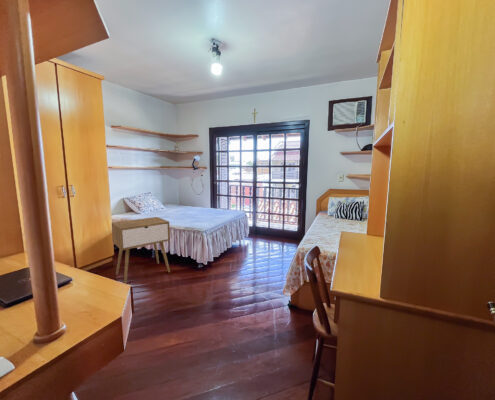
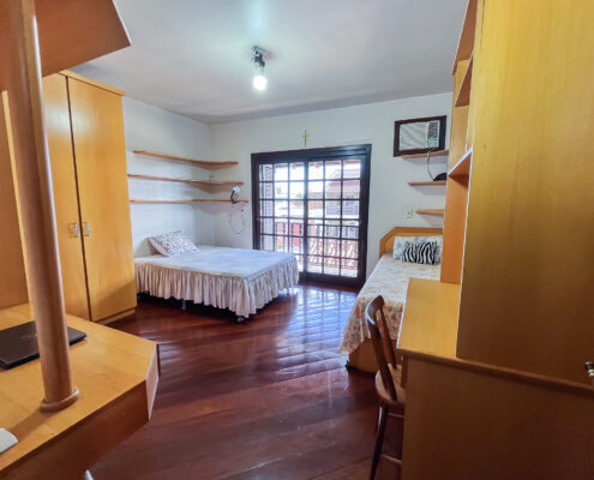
- nightstand (140, 246)
